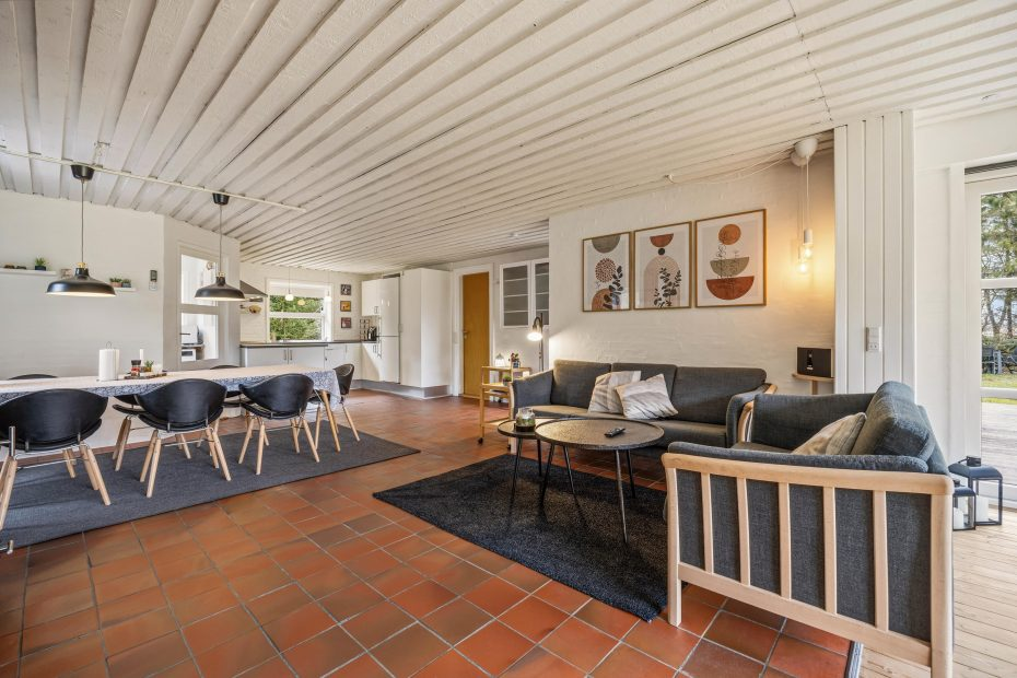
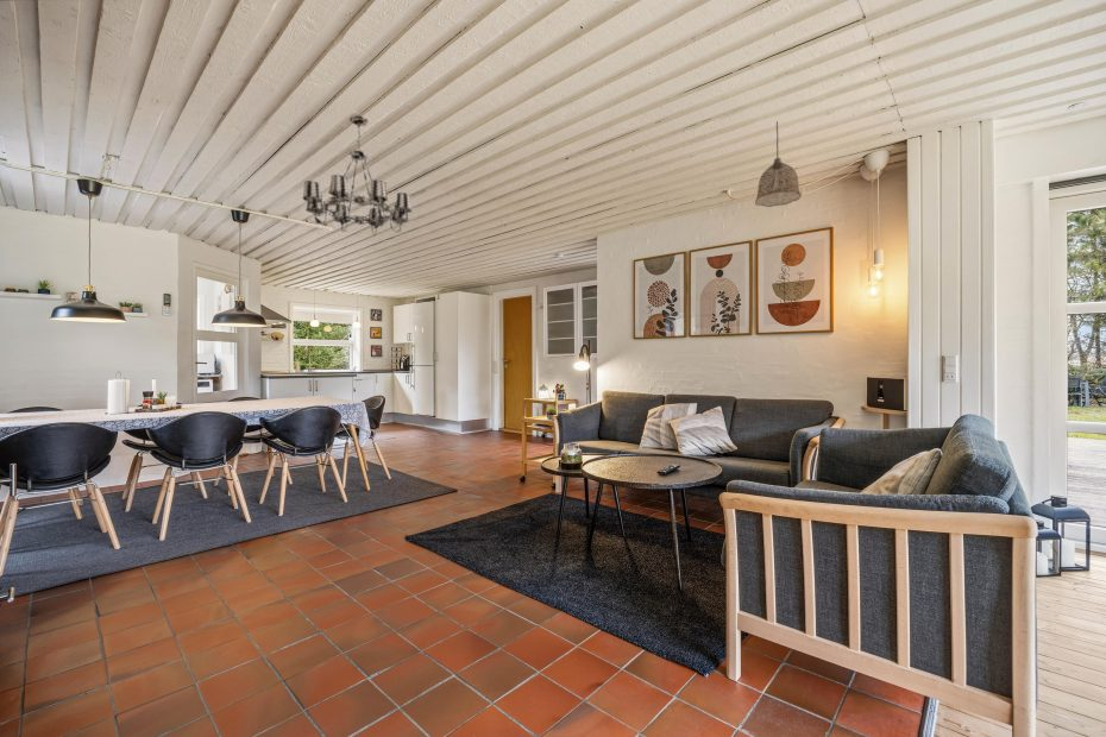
+ chandelier (354, 172)
+ pendant lamp (777, 160)
